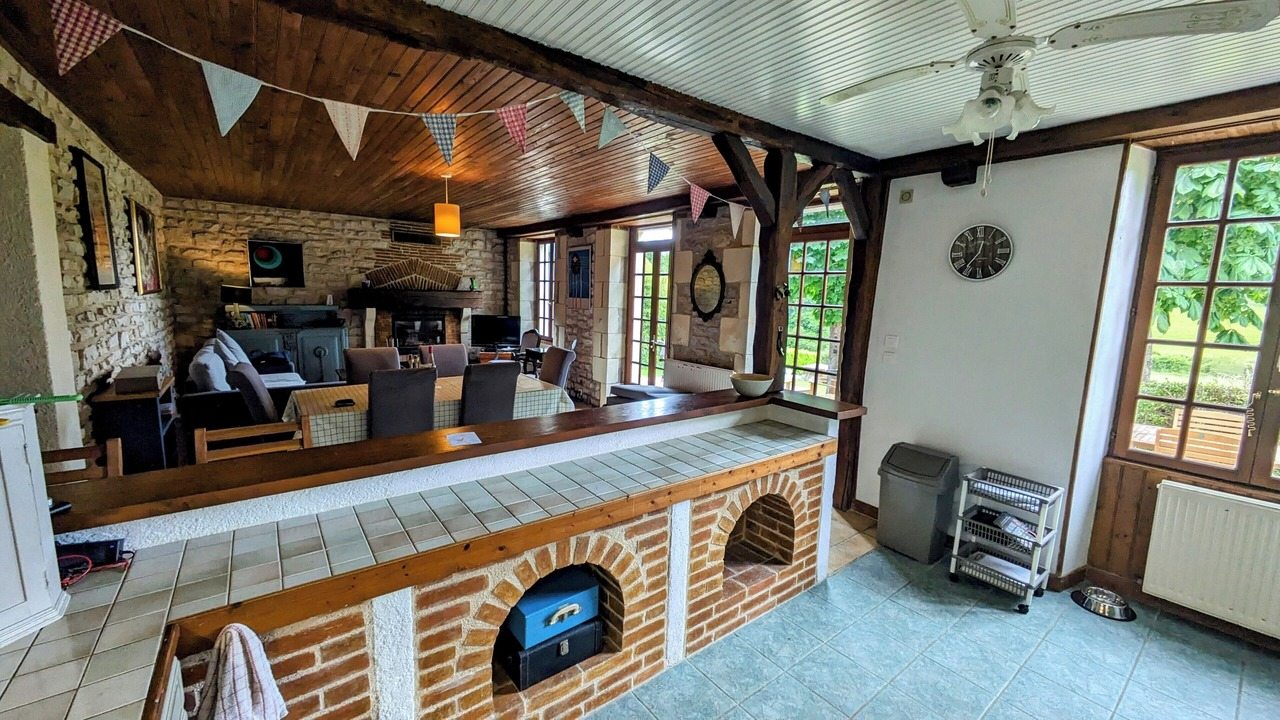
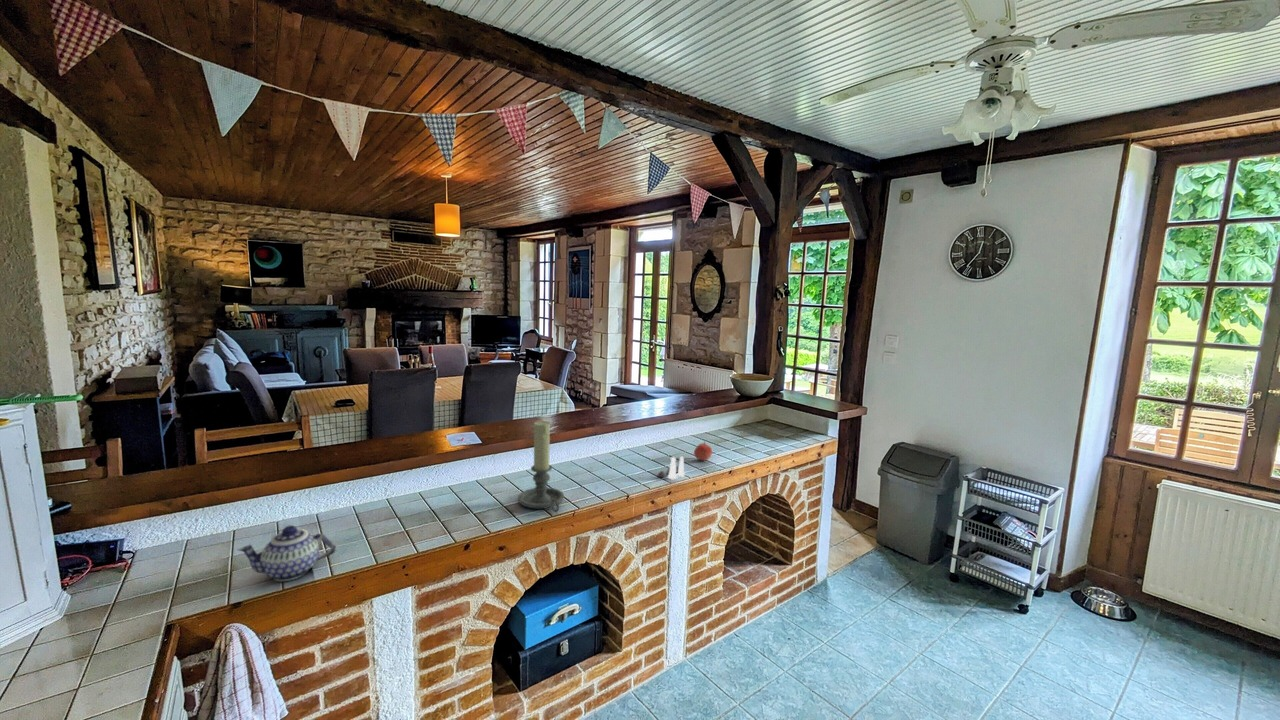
+ salt and pepper shaker set (672, 465)
+ teapot (289, 550)
+ candle holder (543, 463)
+ apple (702, 450)
